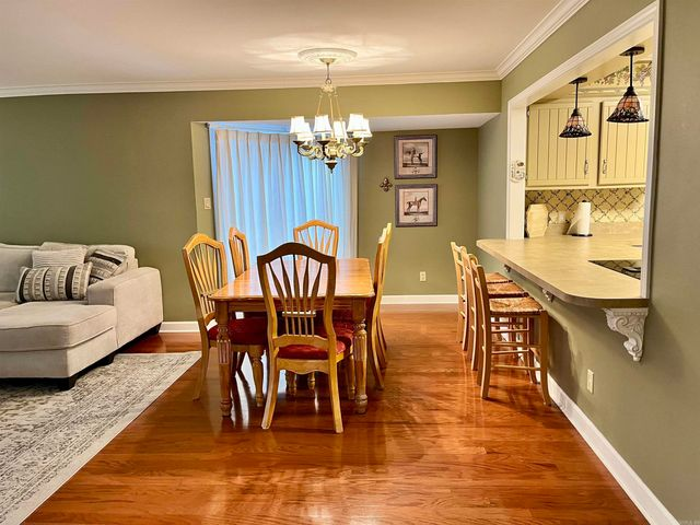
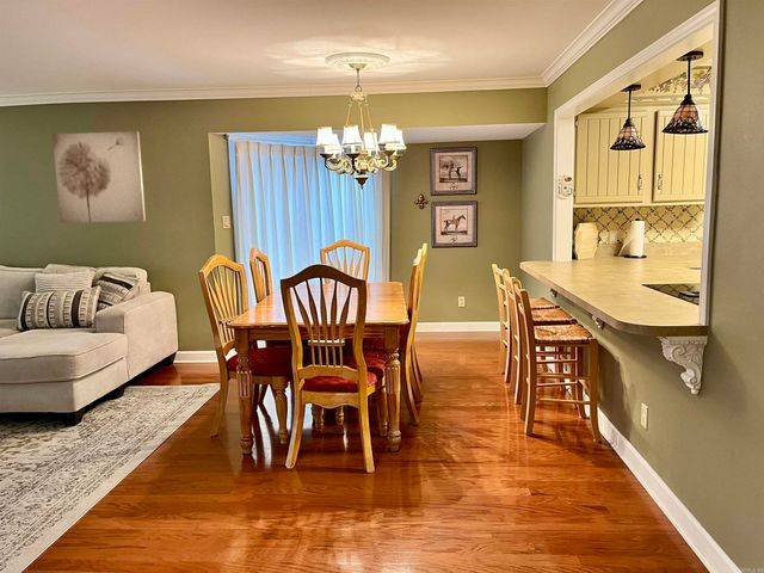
+ wall art (99, 178)
